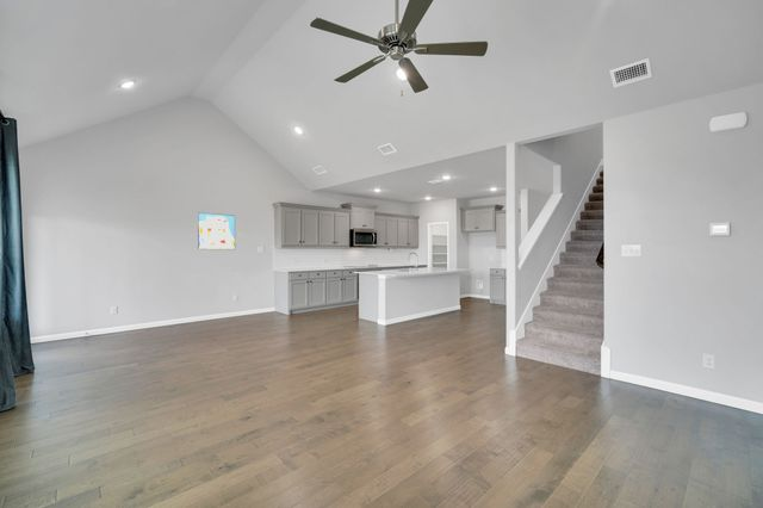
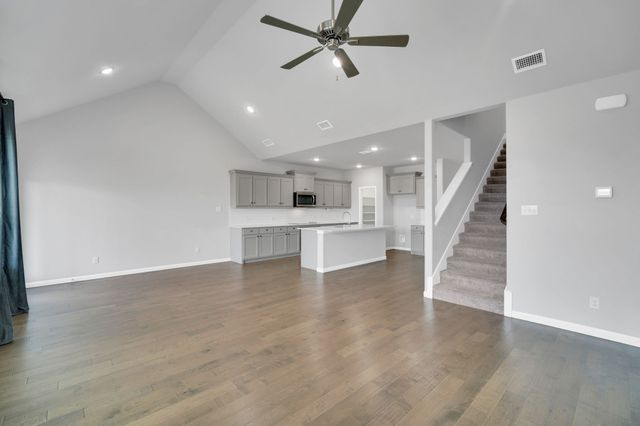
- wall art (217, 231)
